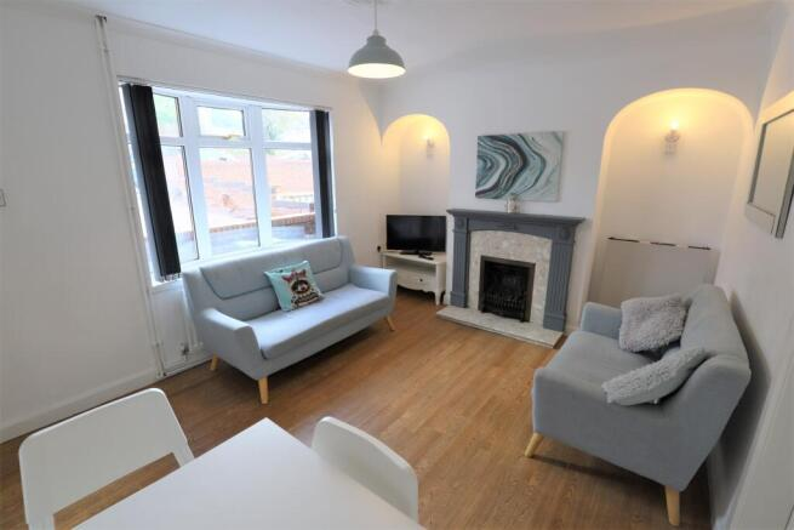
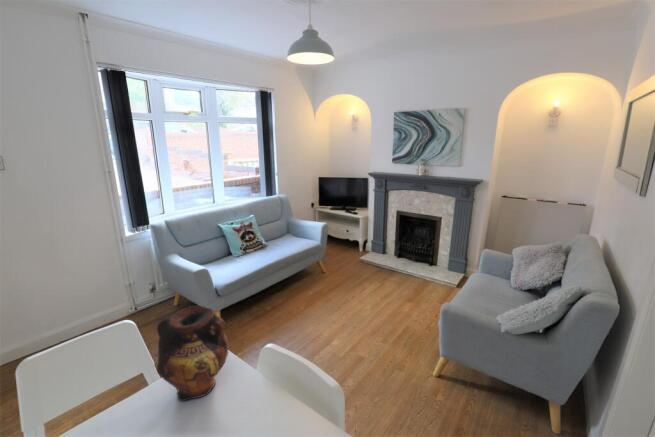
+ vase (193, 352)
